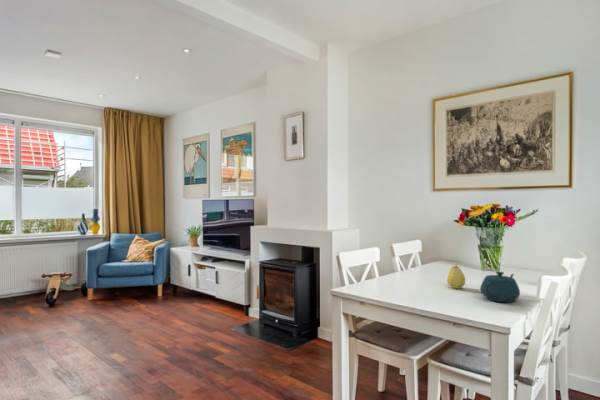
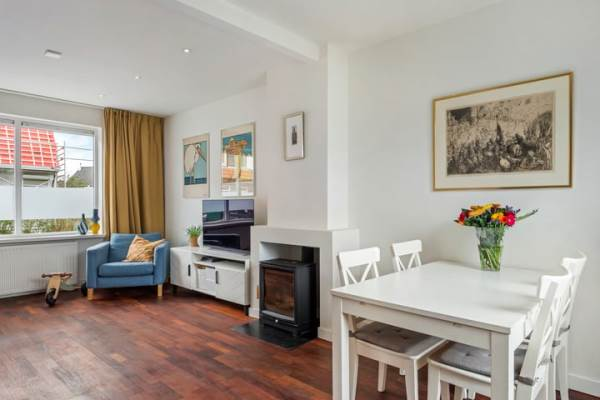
- fruit (455, 276)
- teapot (500, 285)
